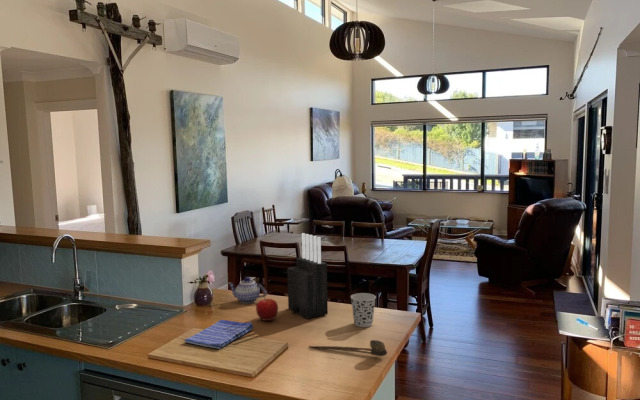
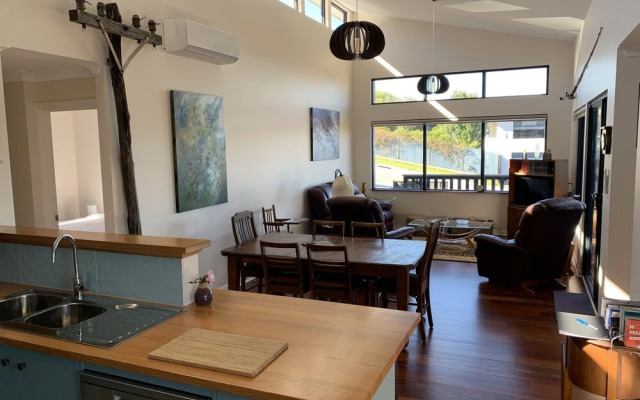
- dish towel (220, 332)
- cup (363, 310)
- spoon (346, 347)
- teapot (247, 289)
- knife block (304, 274)
- fruit (267, 308)
